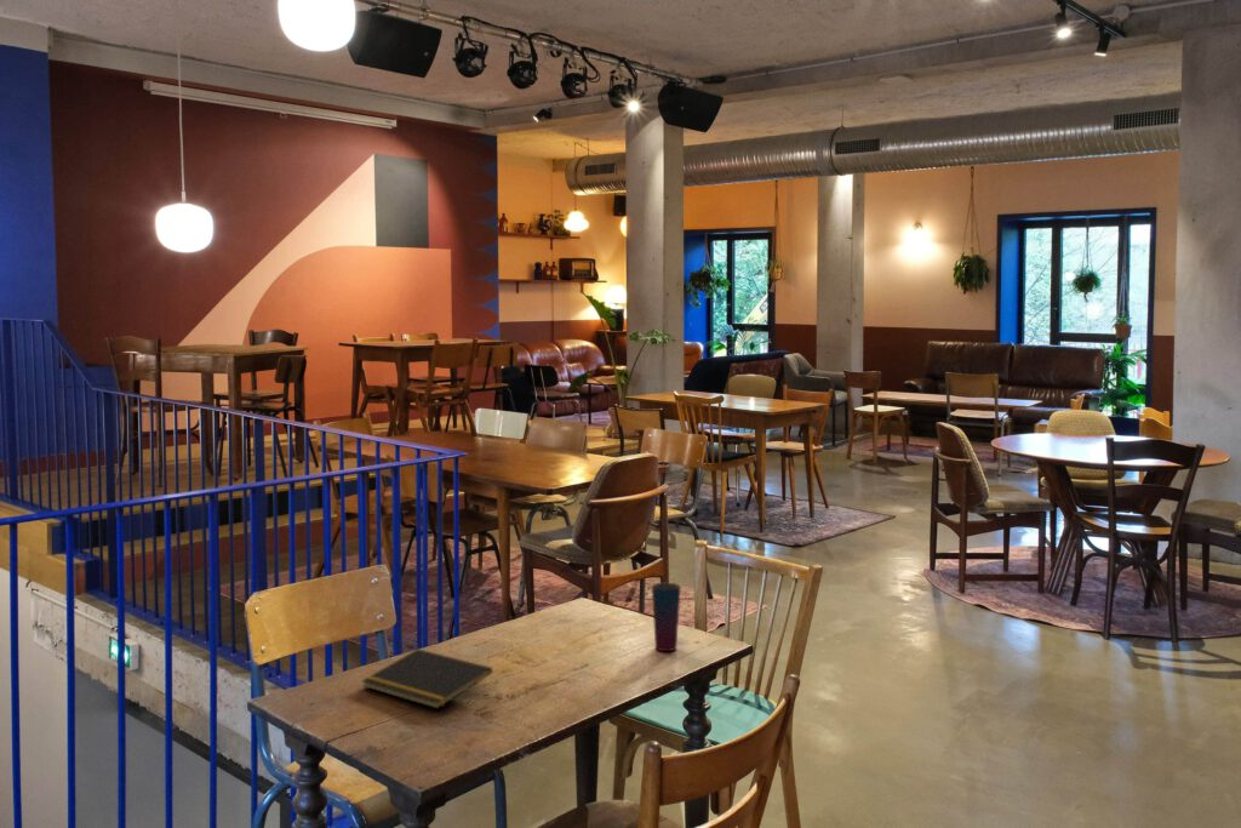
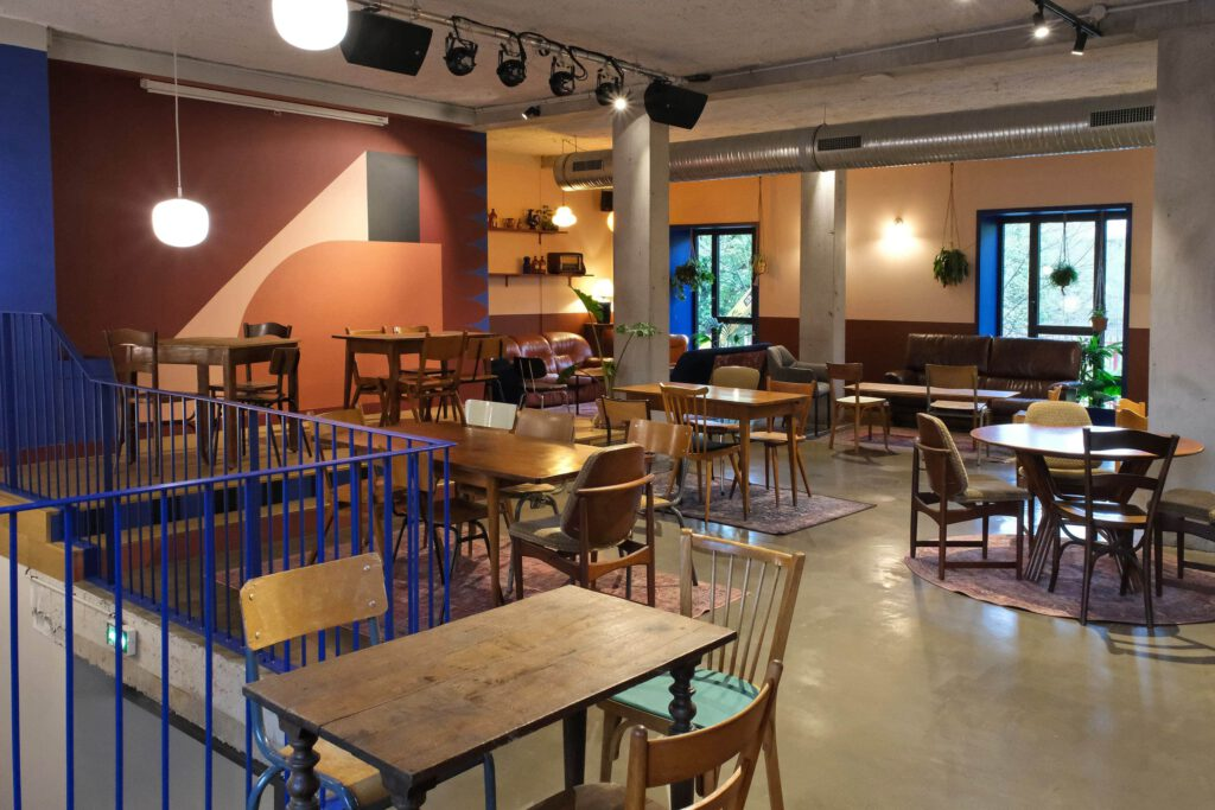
- notepad (427, 676)
- cup (665, 617)
